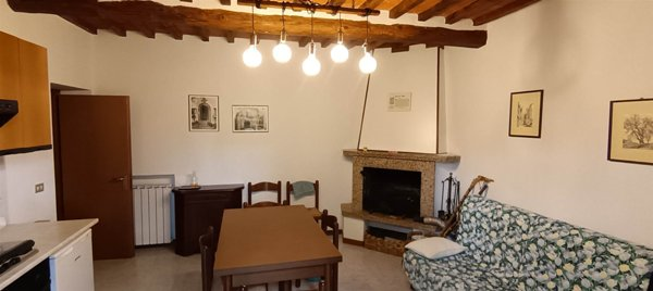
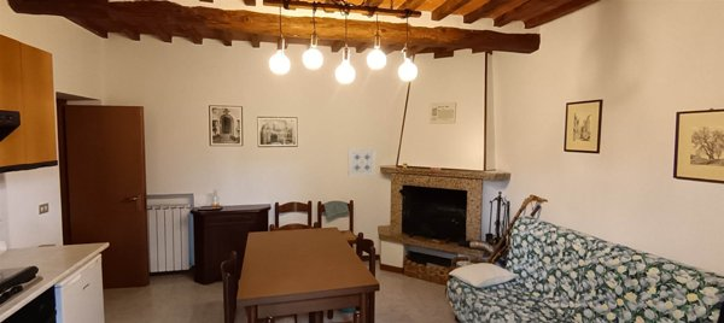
+ wall art (362, 162)
